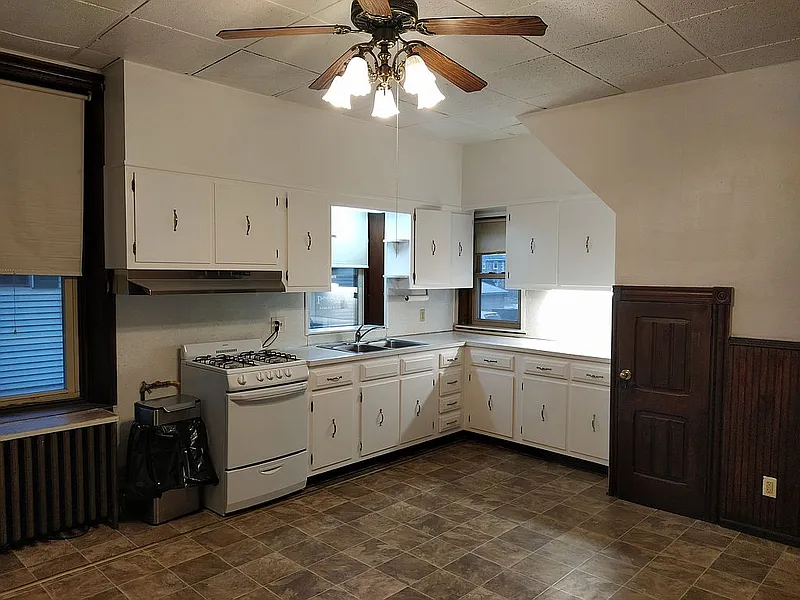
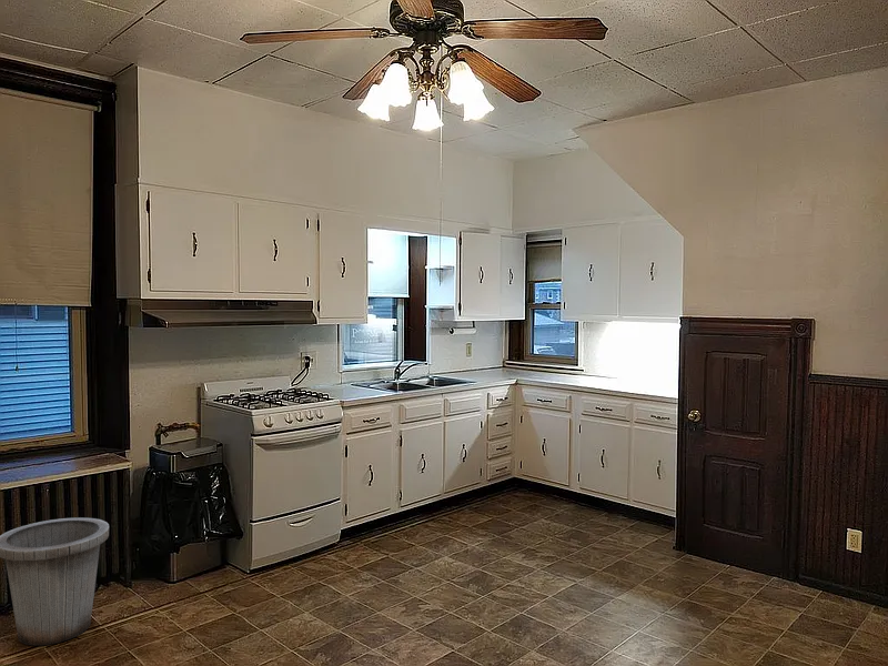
+ trash can (54, 581)
